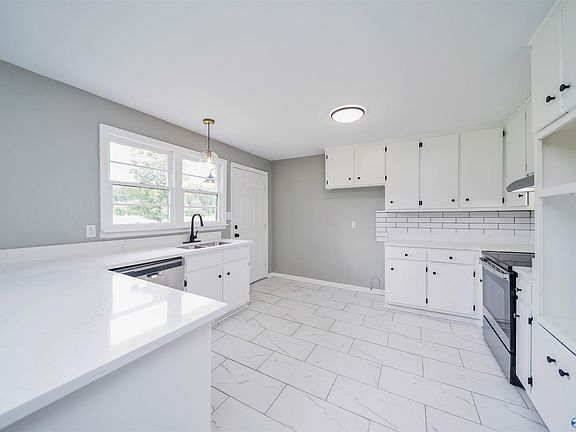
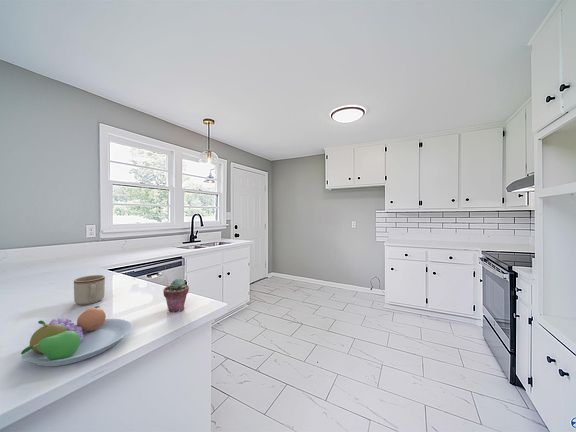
+ potted succulent (176, 293)
+ mug (90, 290)
+ fruit bowl (78, 330)
